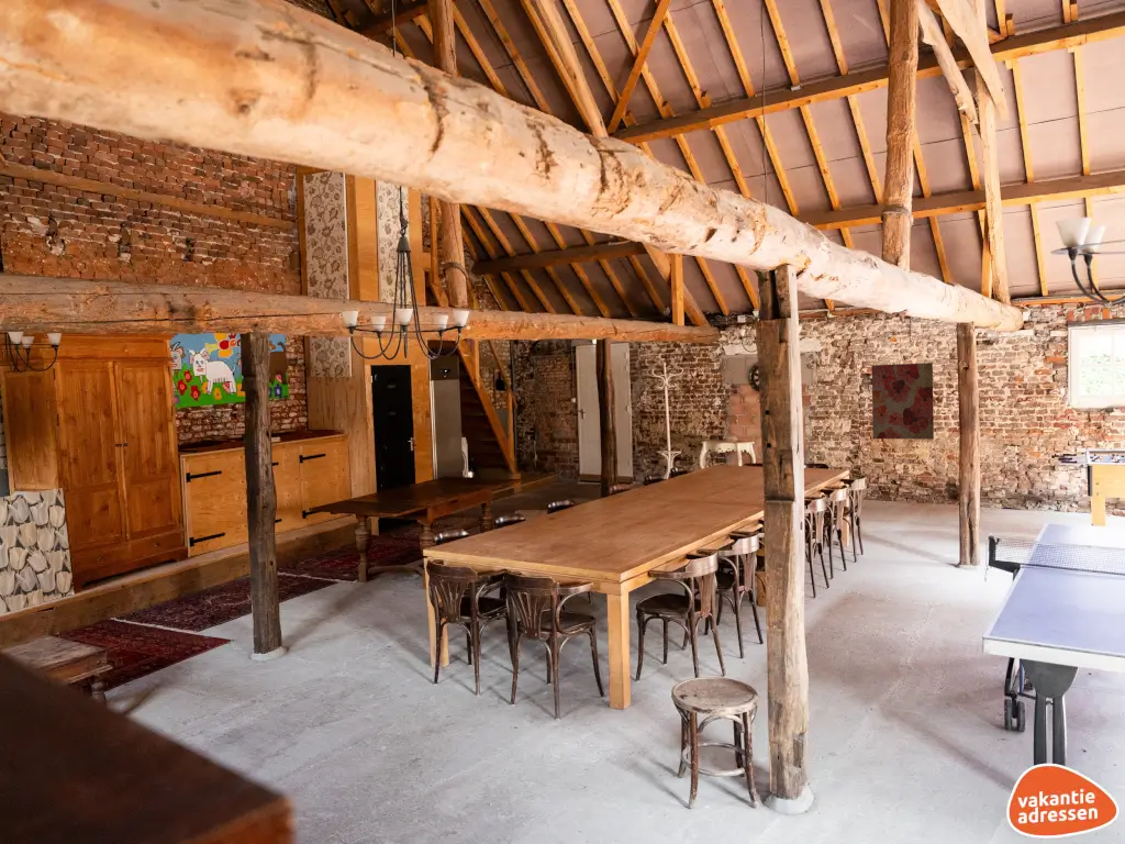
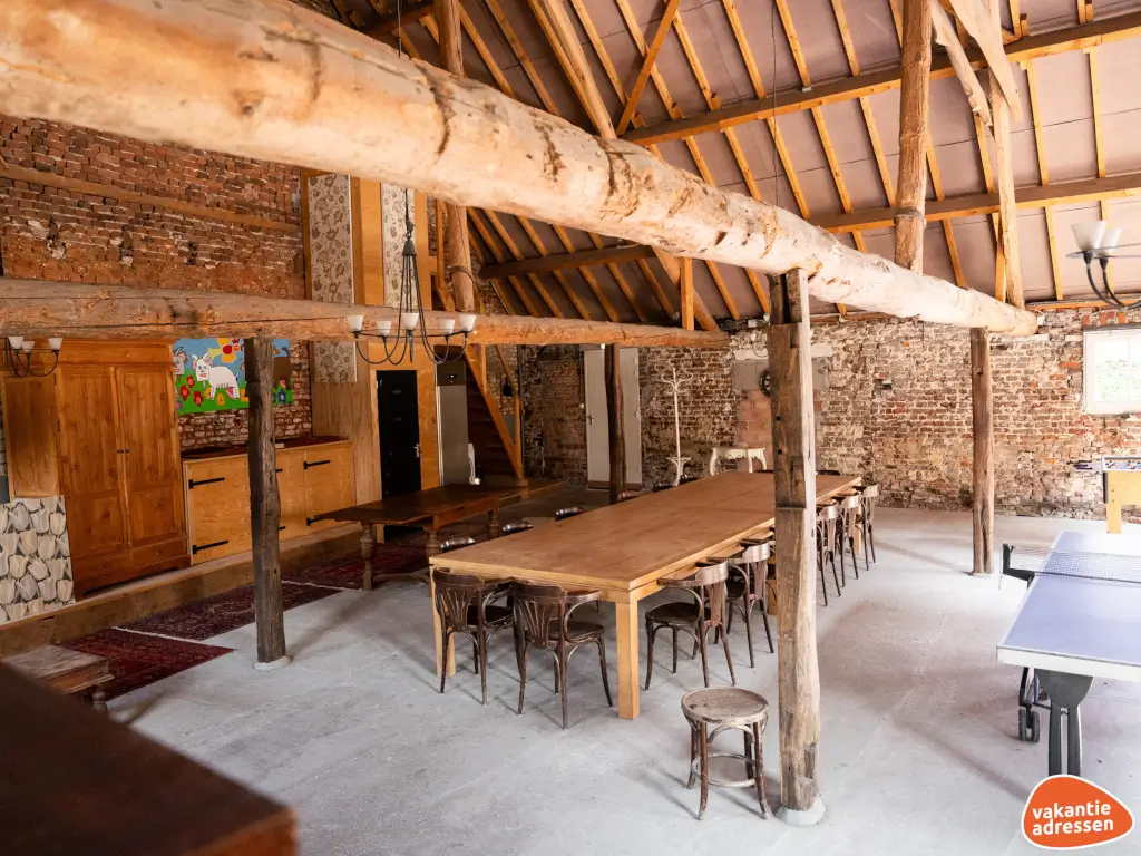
- wall art (902, 401)
